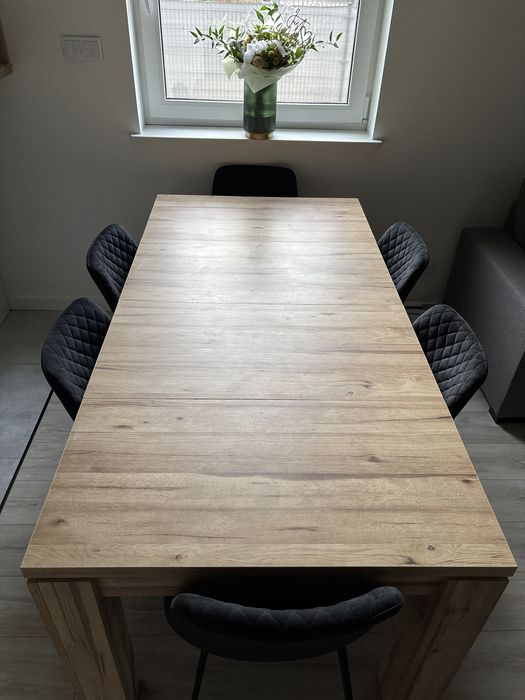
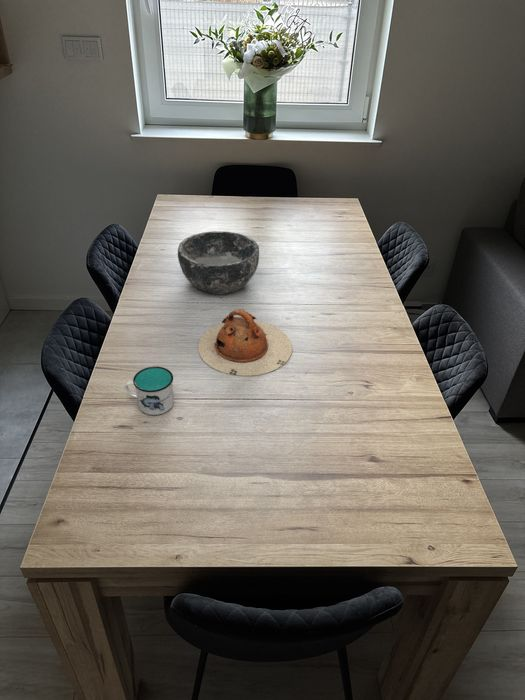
+ bowl (219, 265)
+ teapot (245, 328)
+ mug (149, 390)
